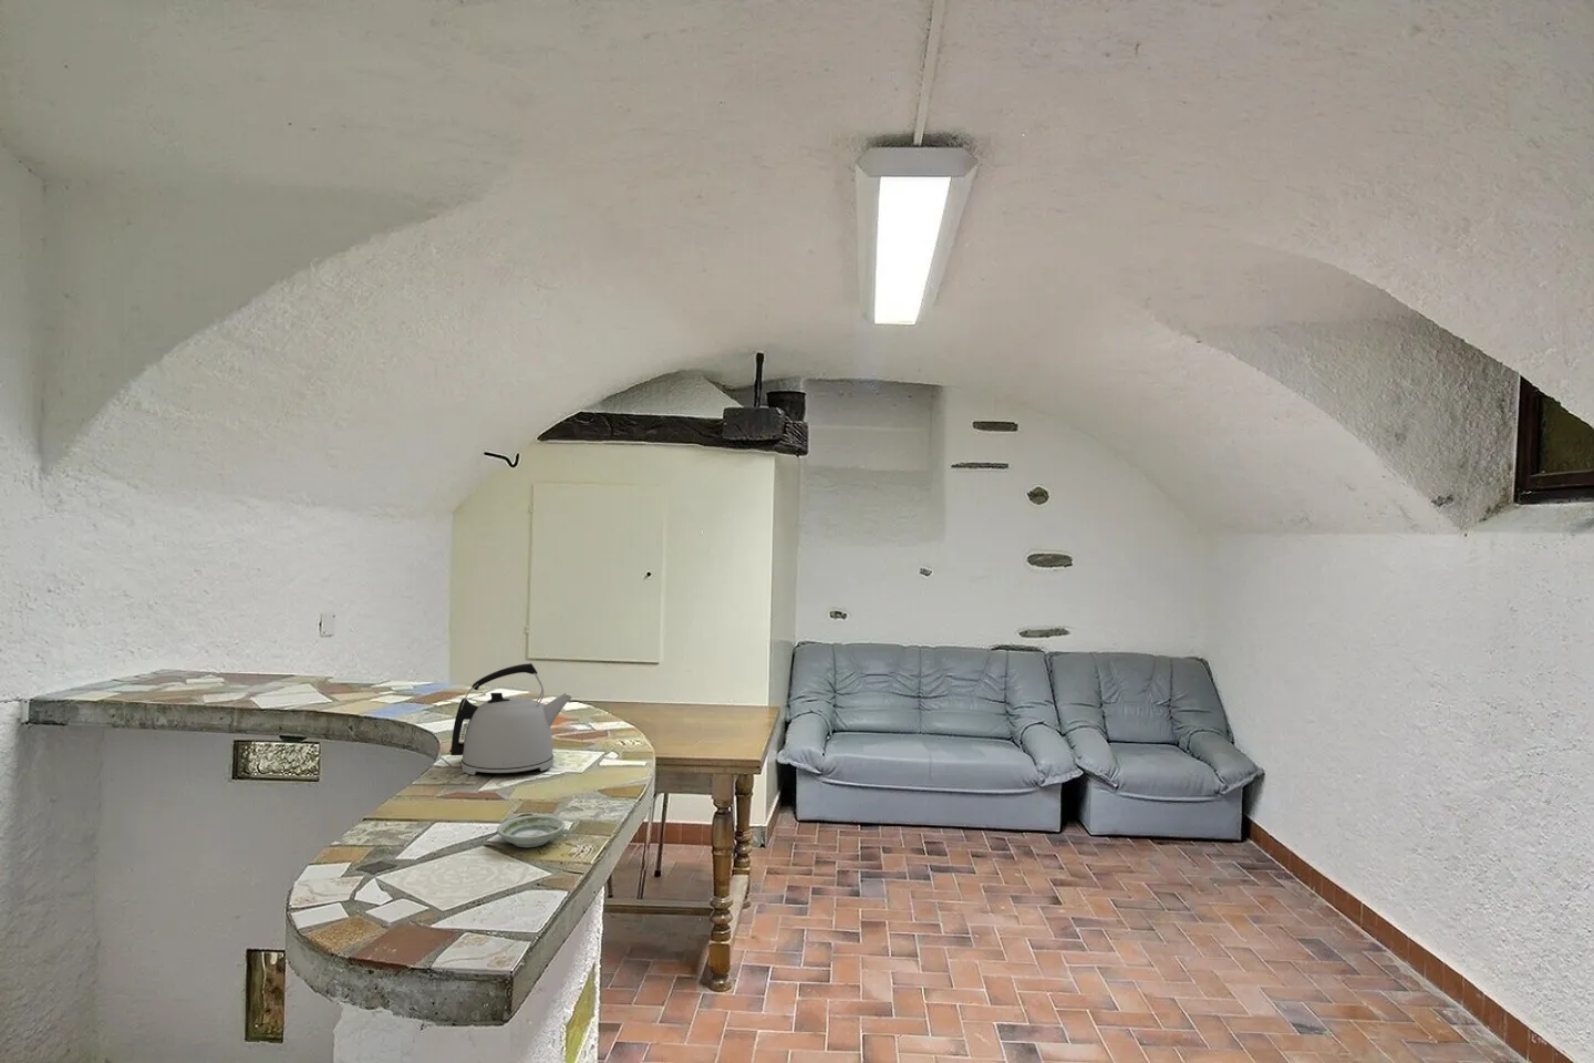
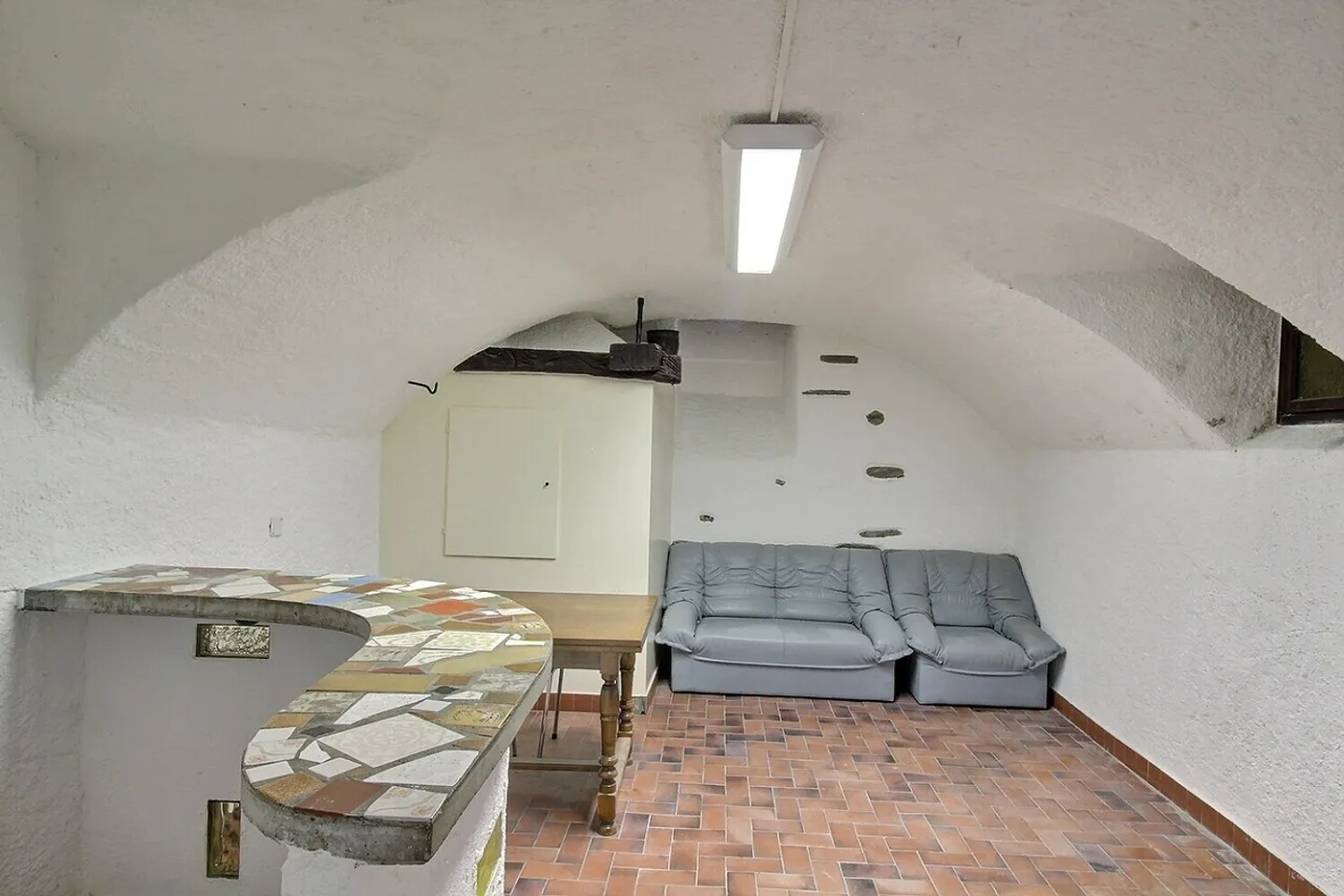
- kettle (511, 714)
- saucer (530, 833)
